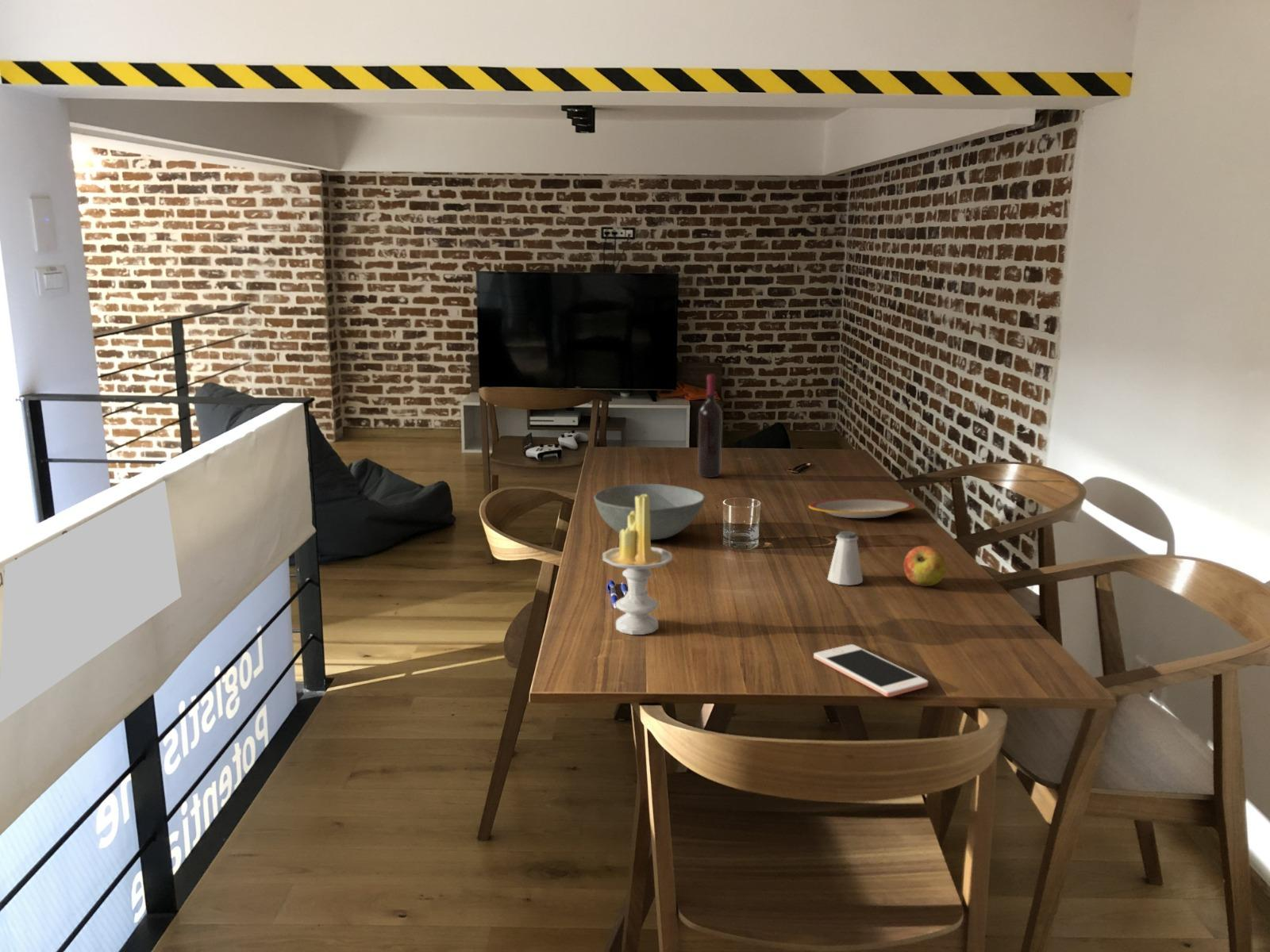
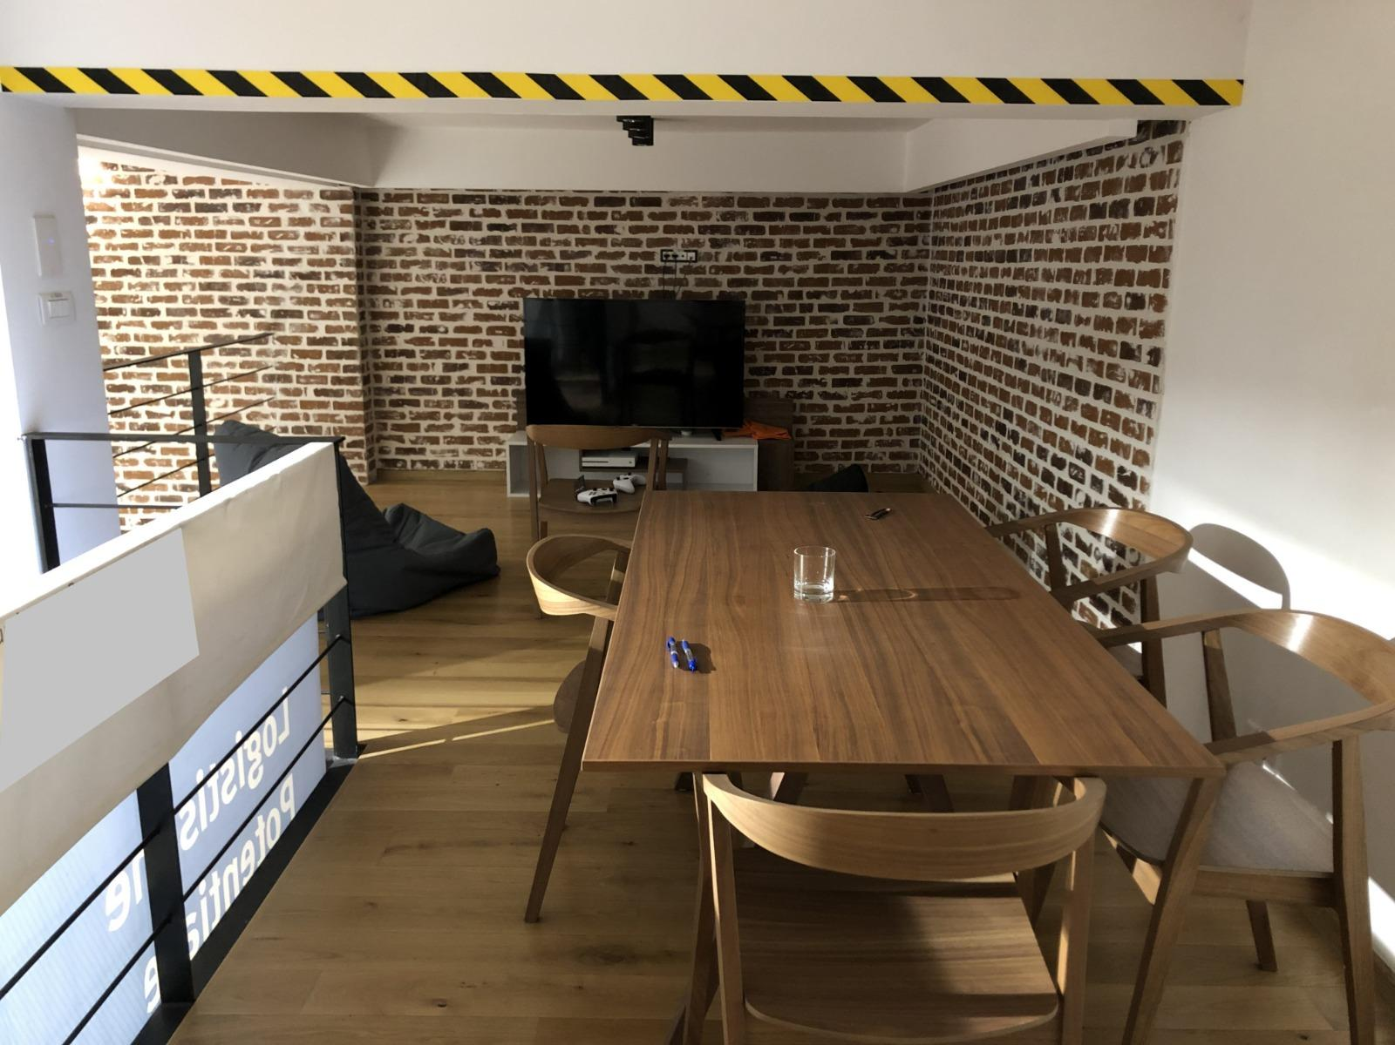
- candle (637, 560)
- saltshaker (846, 556)
- cell phone (868, 669)
- plate (861, 509)
- apple (925, 566)
- wine bottle (710, 425)
- bowl (649, 513)
